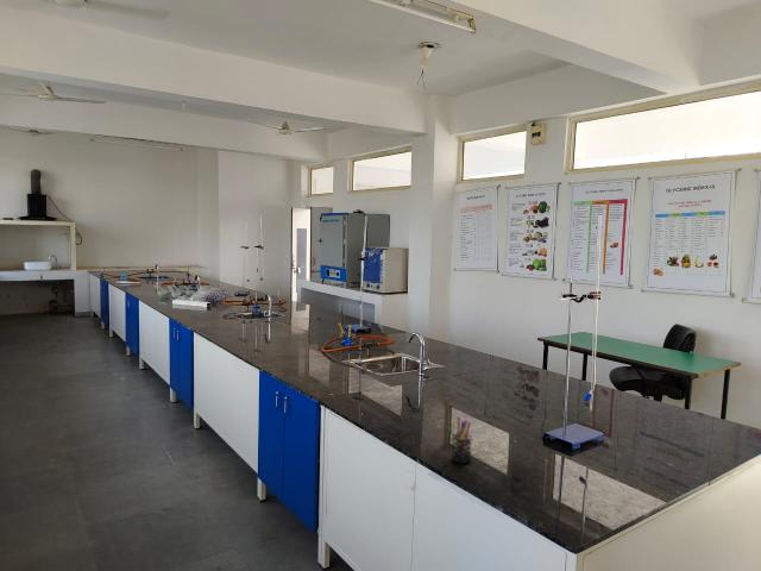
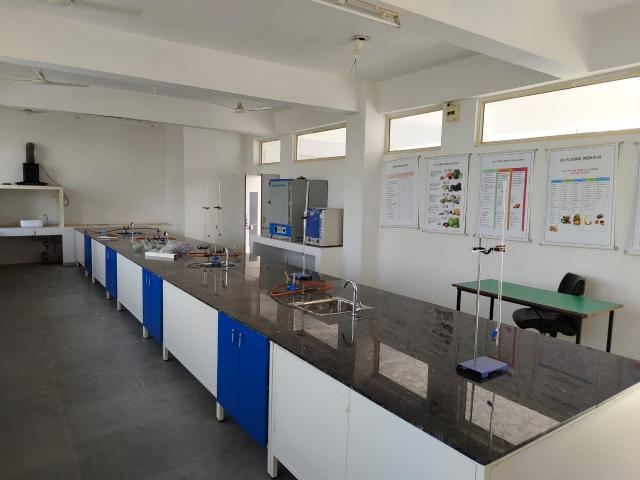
- pen holder (459, 439)
